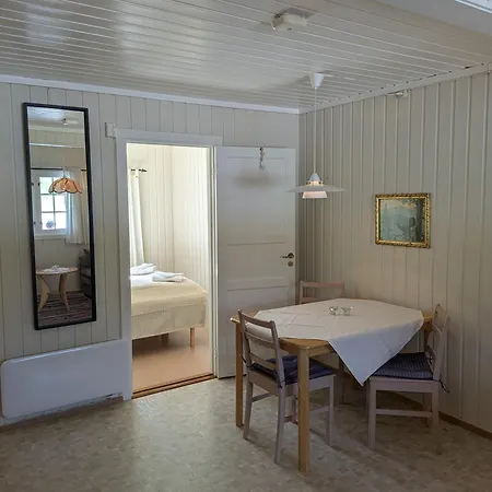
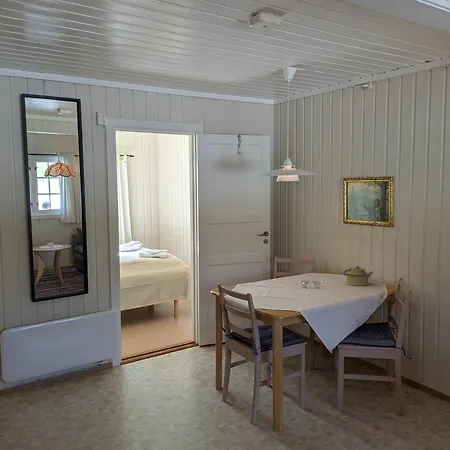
+ kettle (359, 275)
